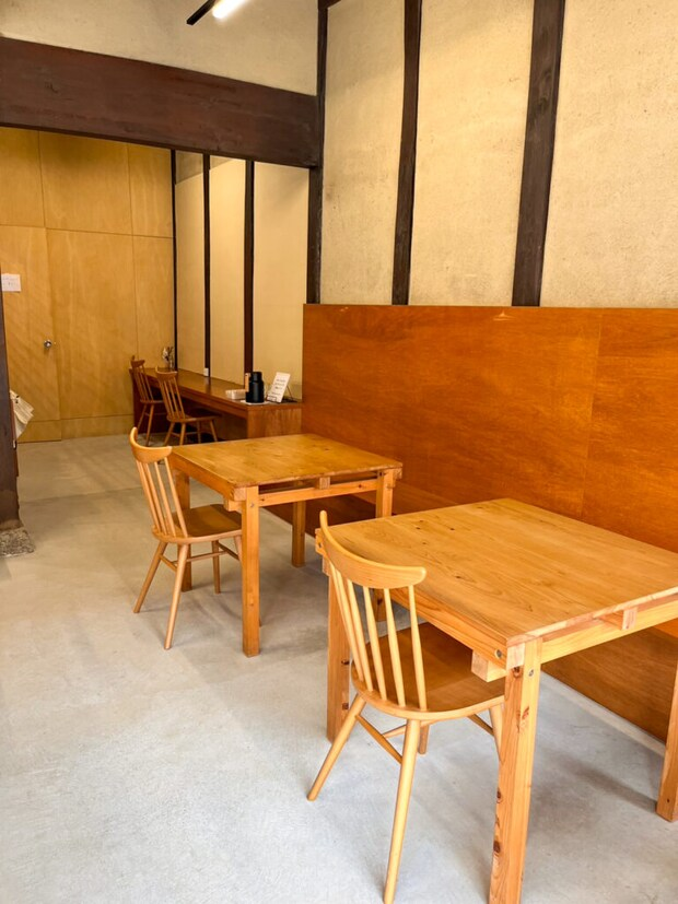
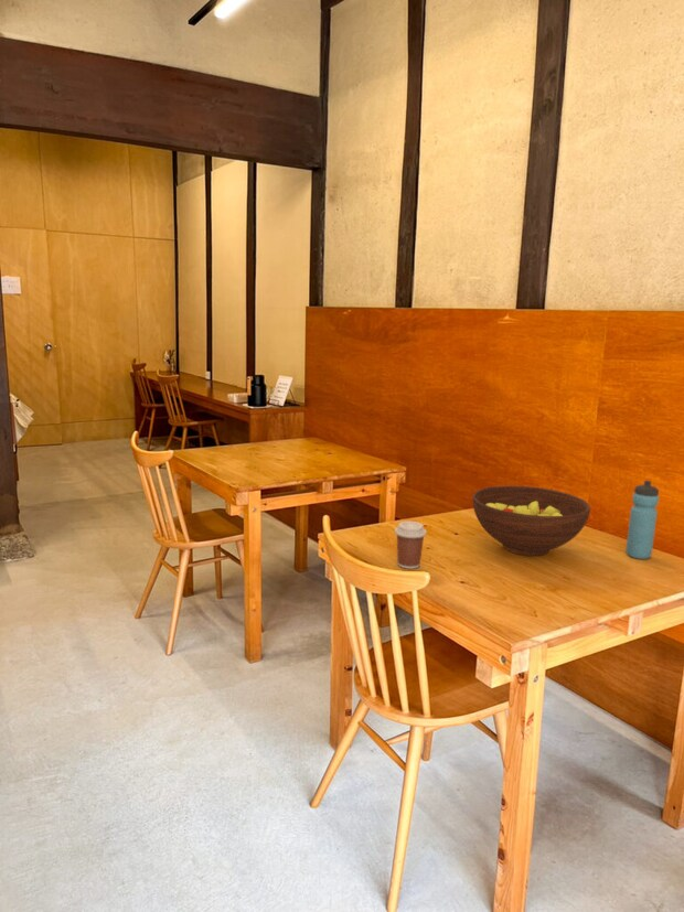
+ water bottle (642, 518)
+ fruit bowl (527, 525)
+ coffee cup (409, 545)
